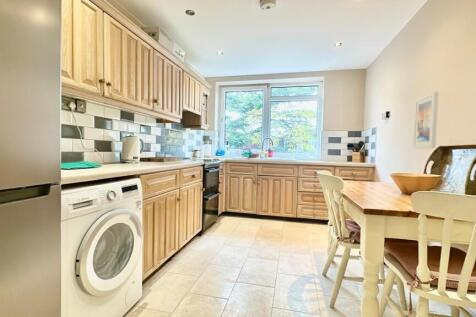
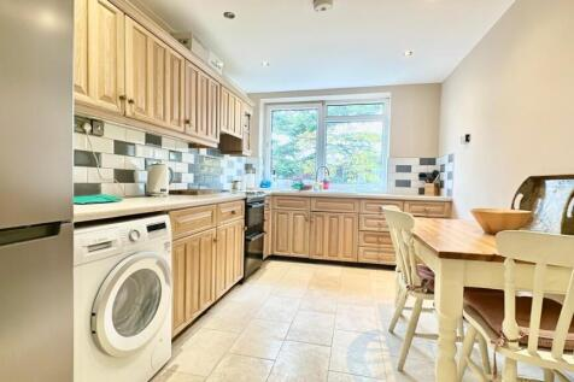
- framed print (424, 122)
